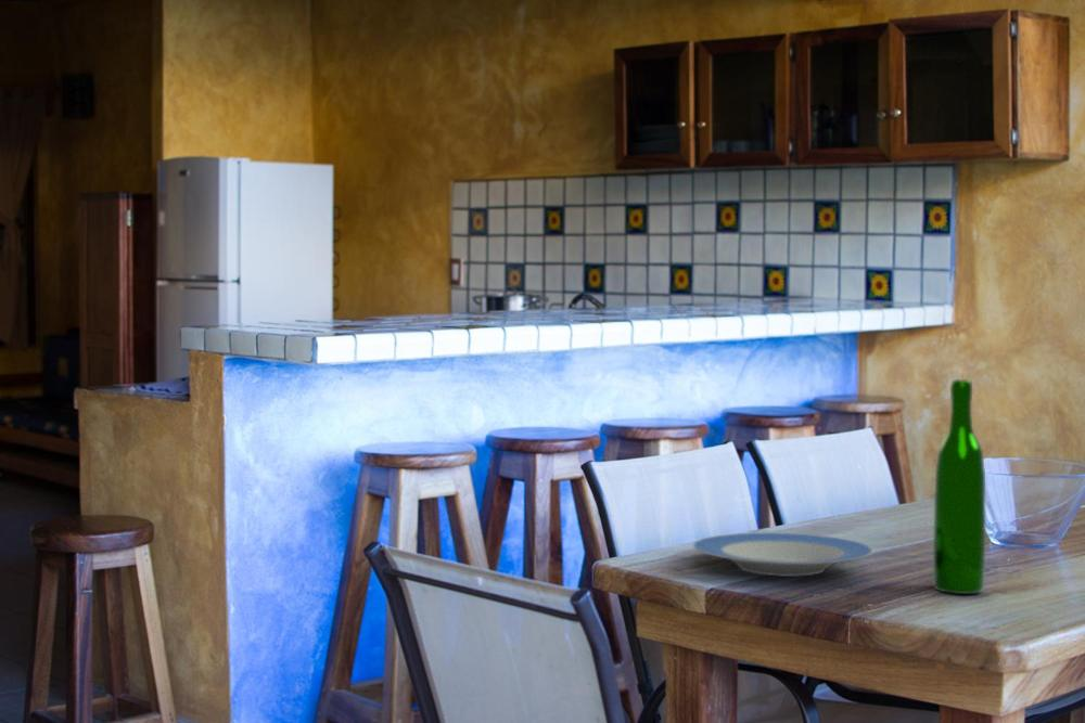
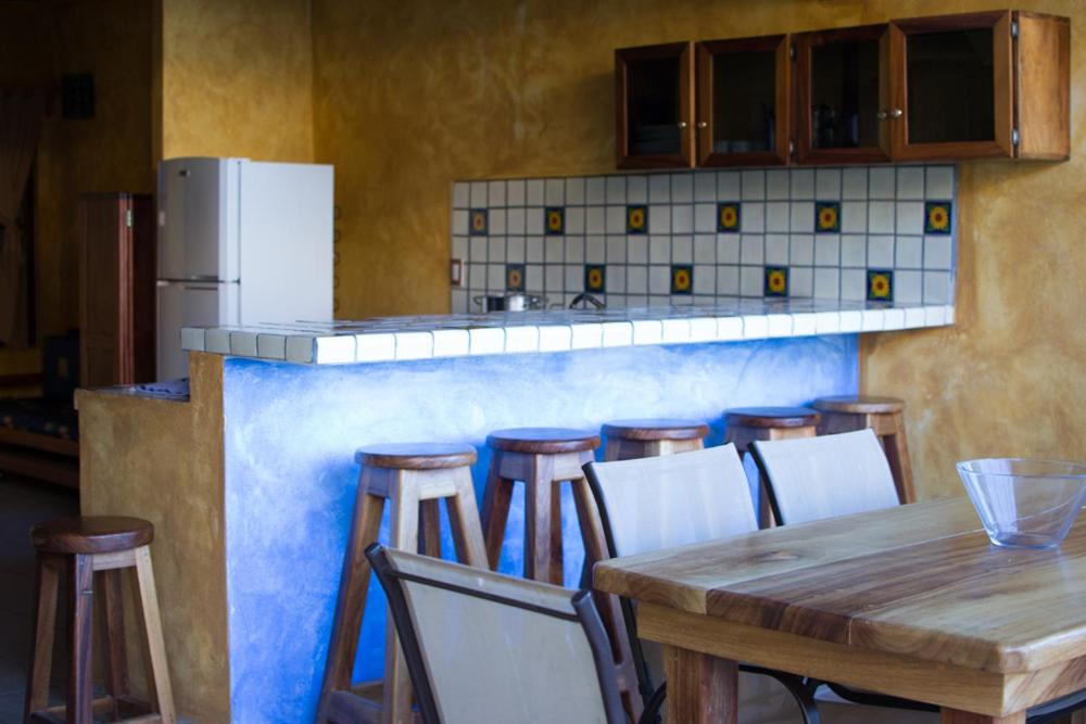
- wine bottle (959, 485)
- plate (781, 557)
